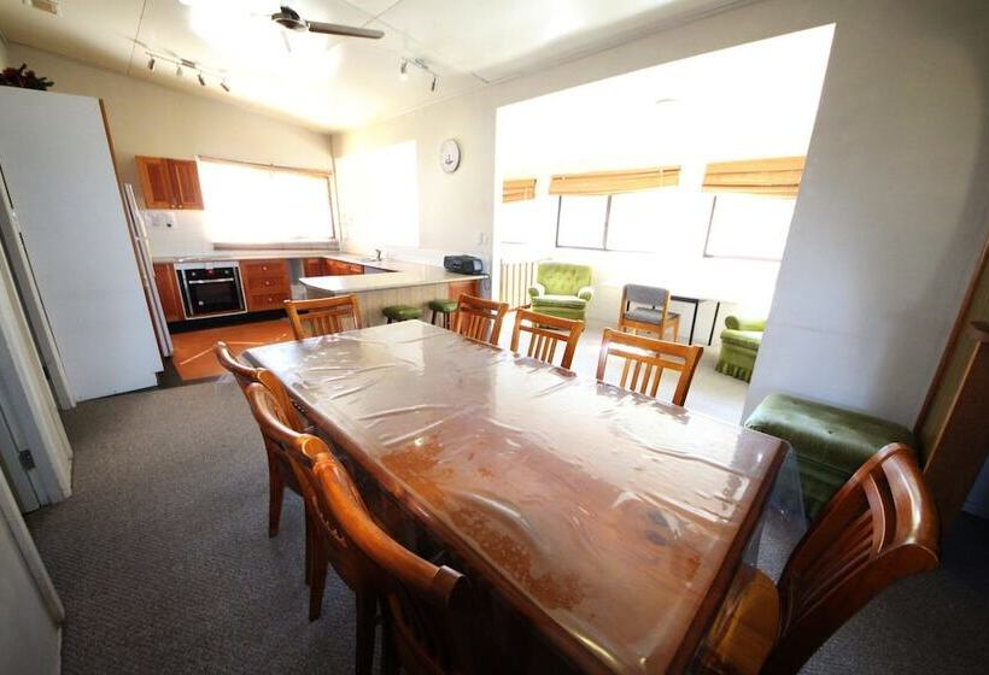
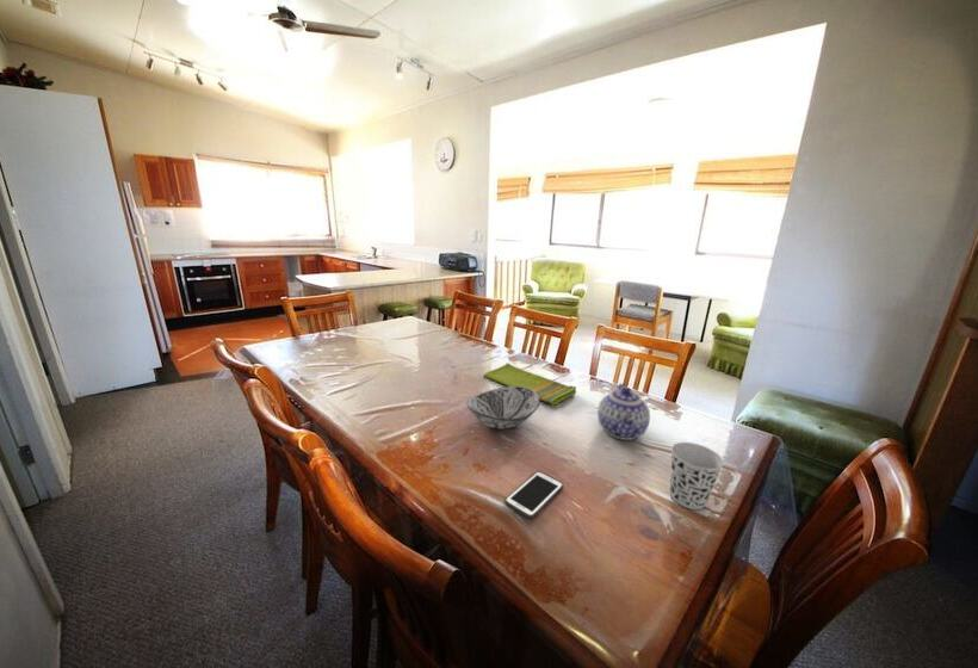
+ cell phone (534, 493)
+ dish towel (527, 382)
+ cup (692, 476)
+ decorative bowl (502, 410)
+ teapot (624, 409)
